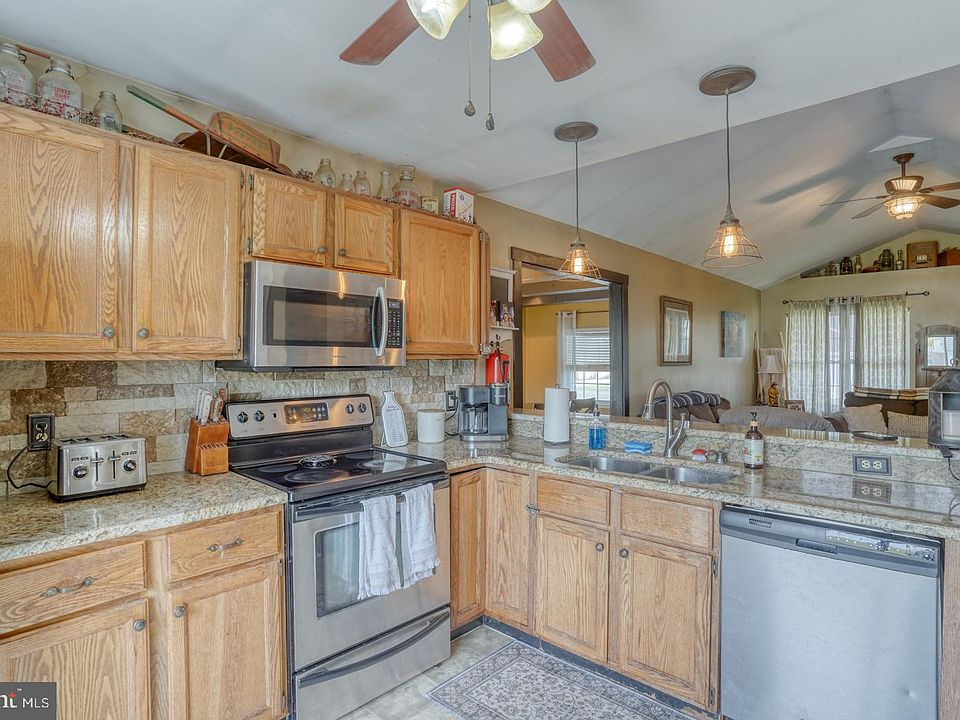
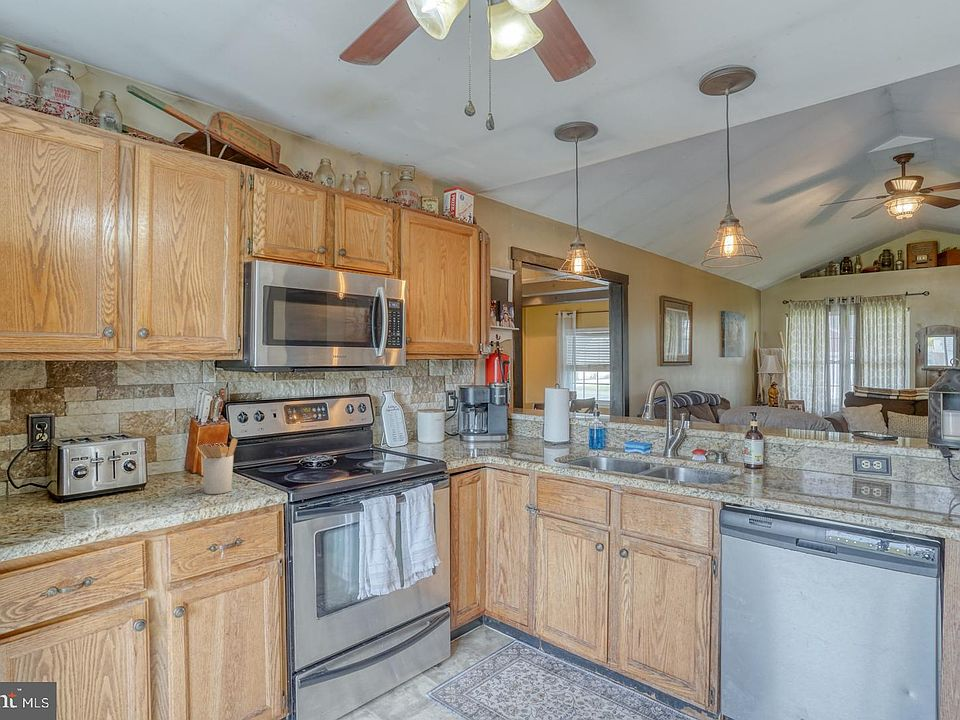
+ utensil holder (215, 466)
